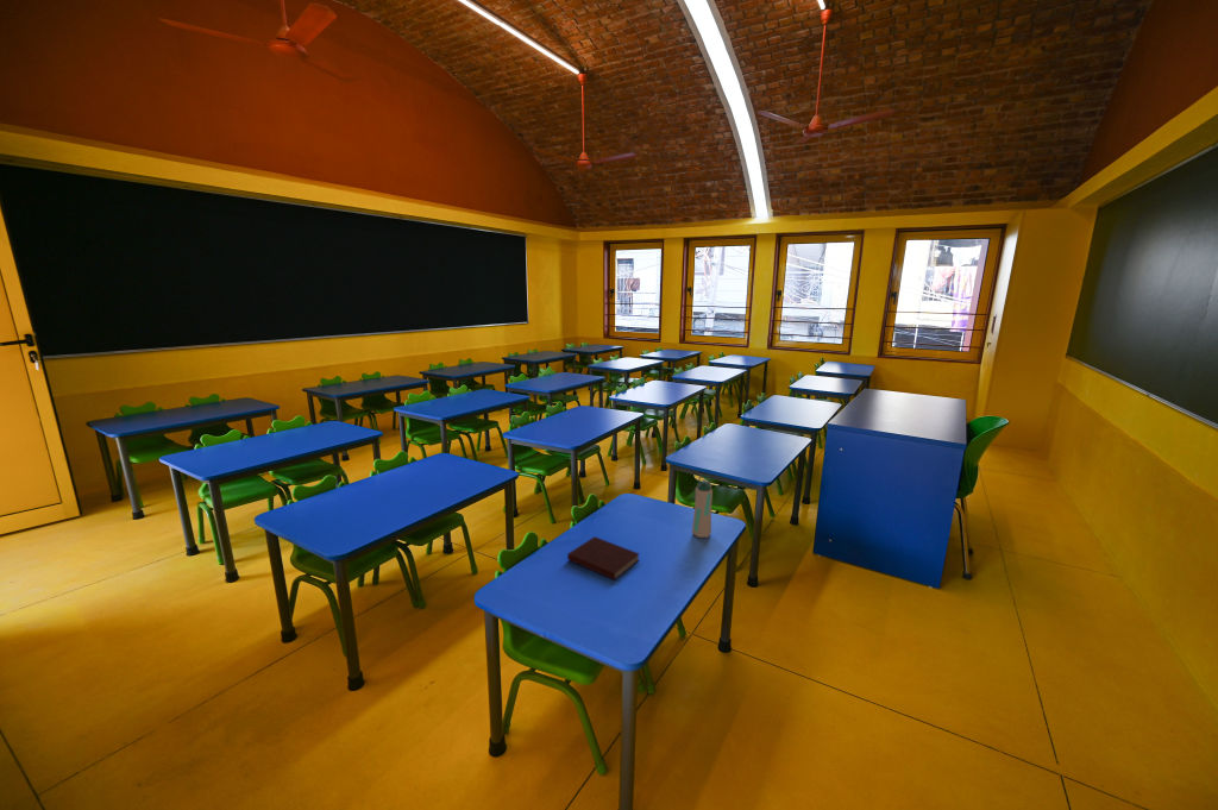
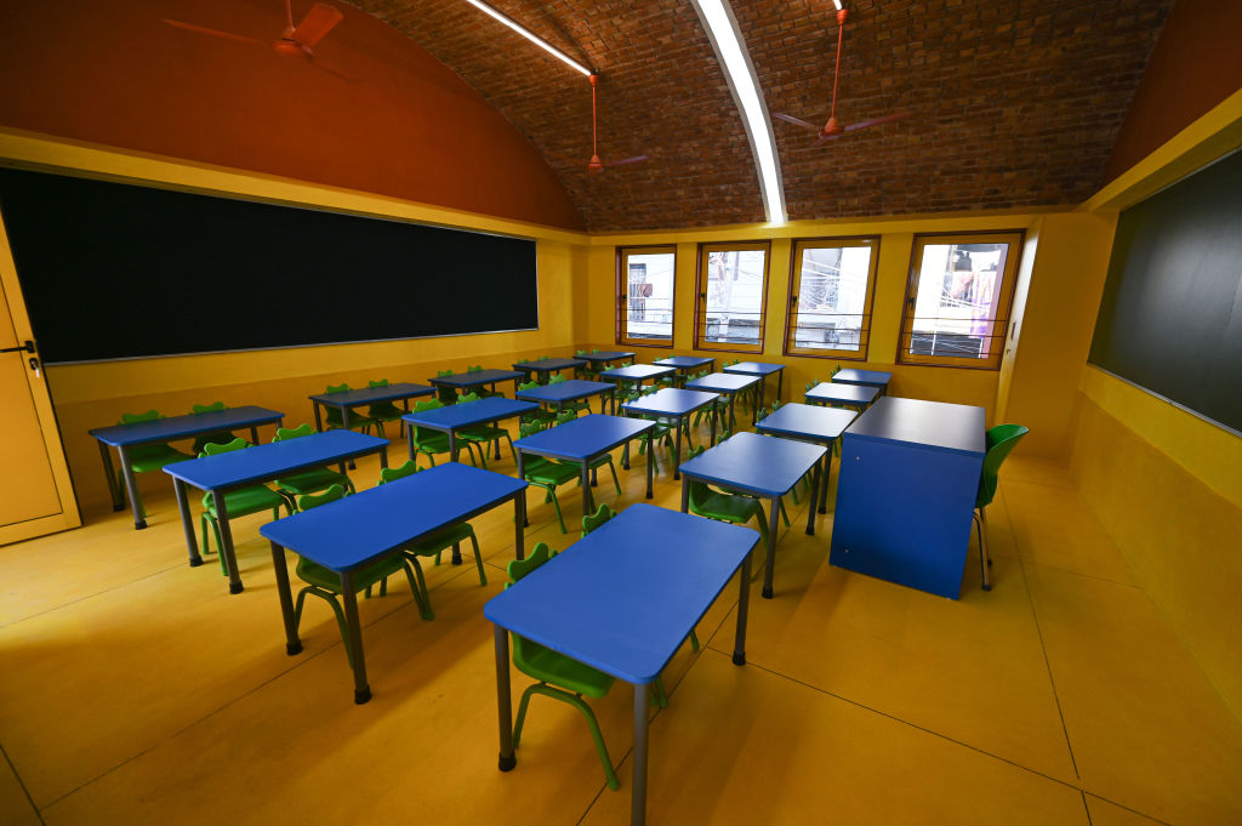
- notebook (603, 557)
- water bottle (702, 507)
